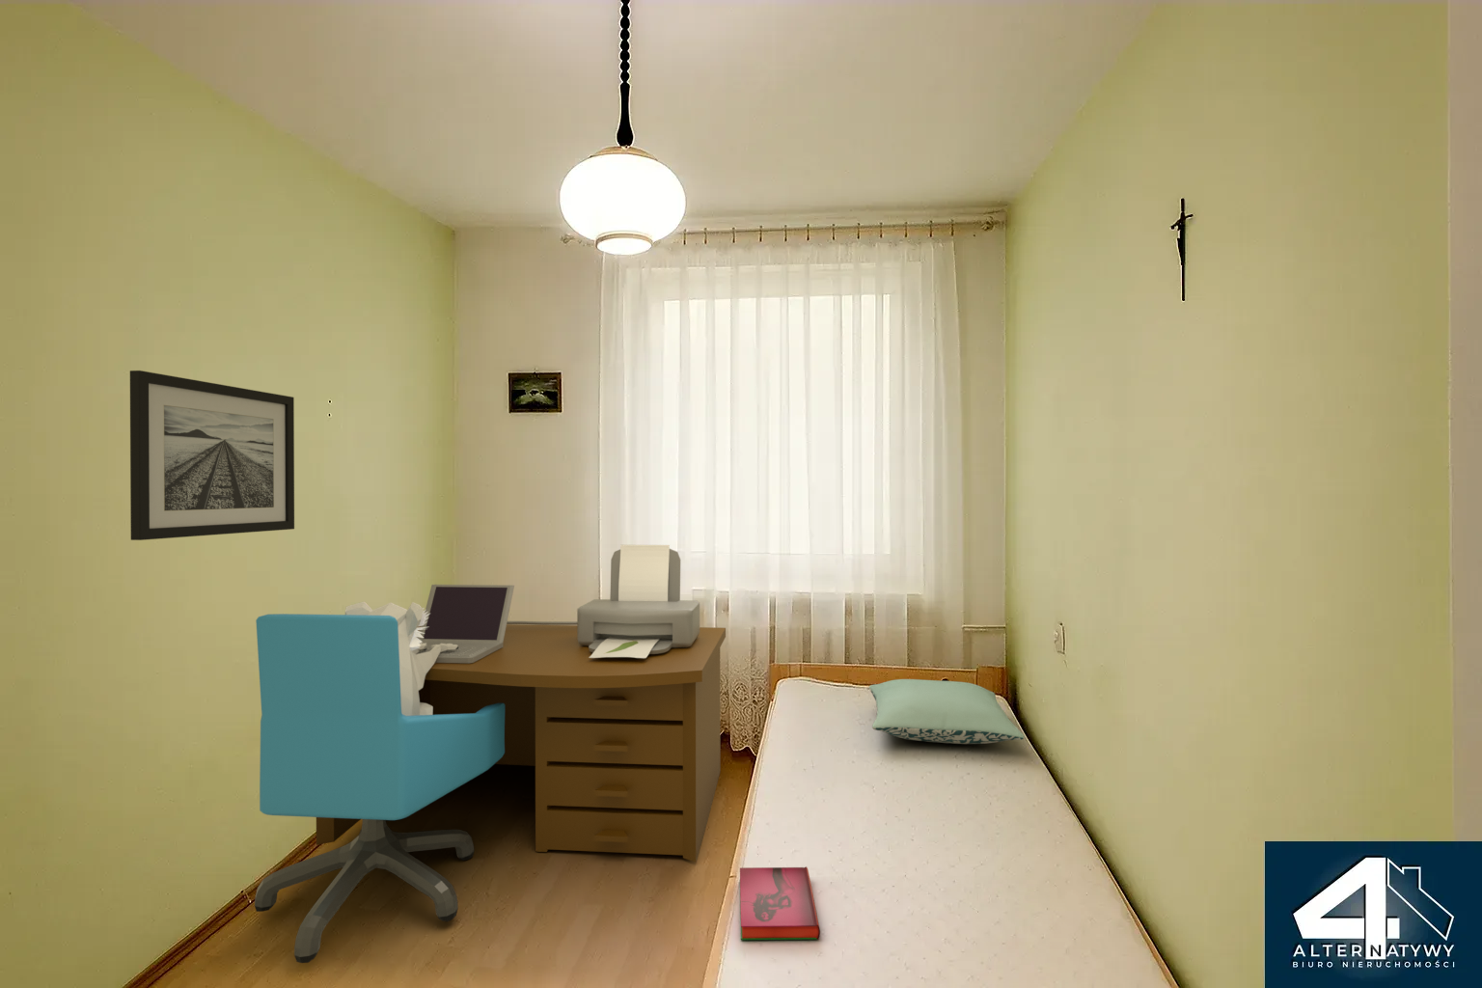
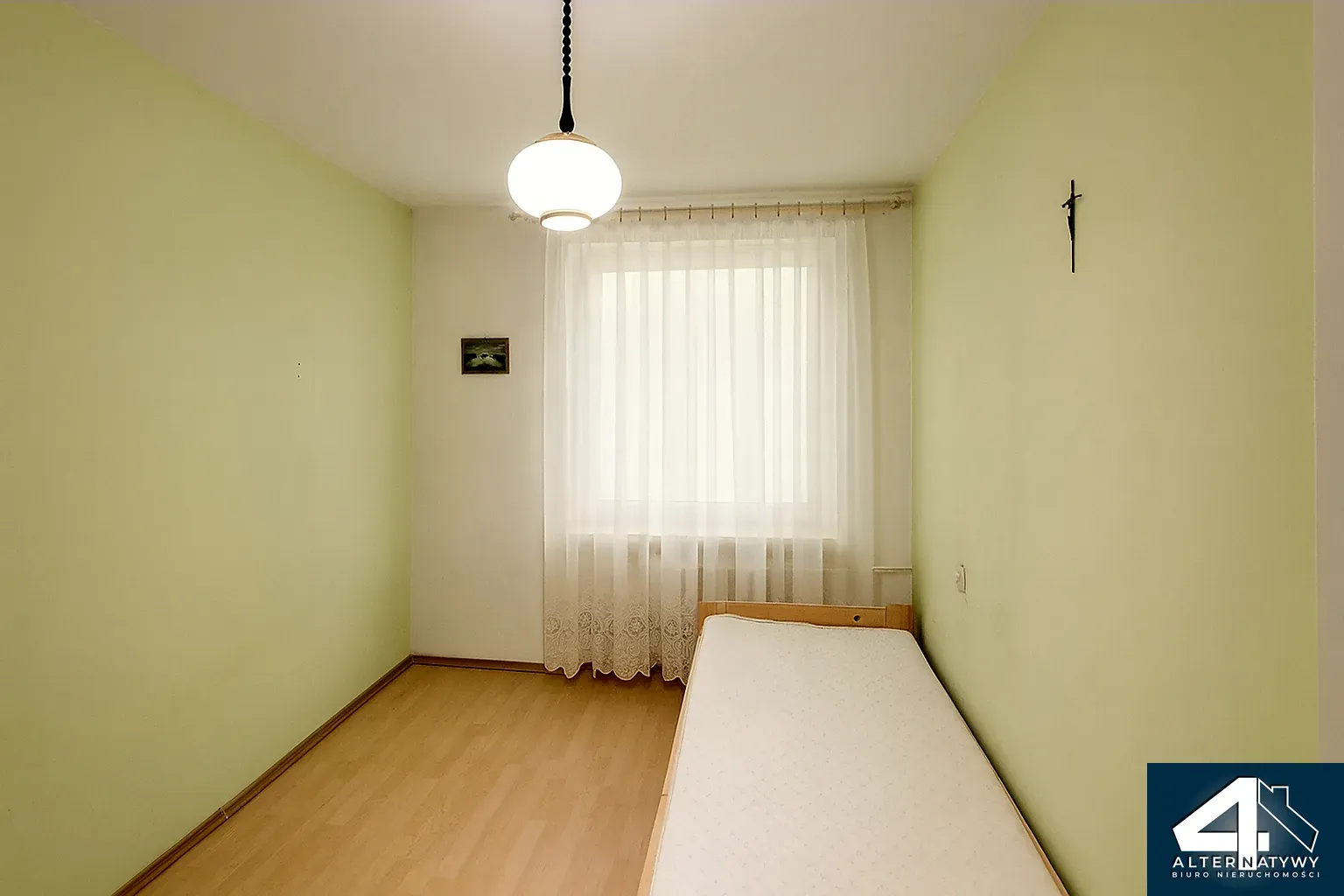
- hardback book (776, 900)
- pillow (937, 709)
- desk (508, 699)
- wall art (222, 459)
